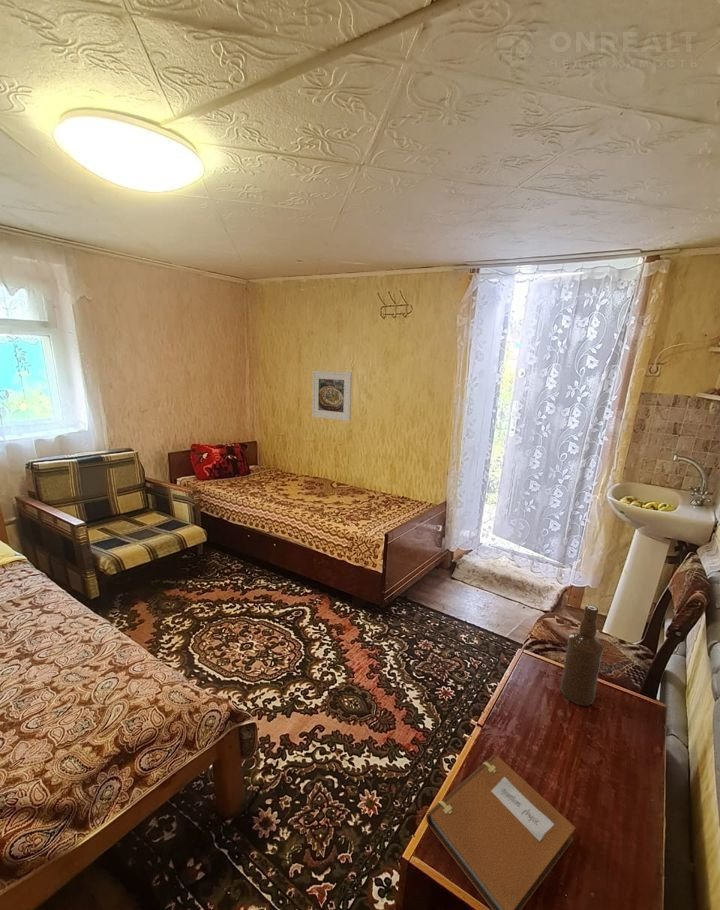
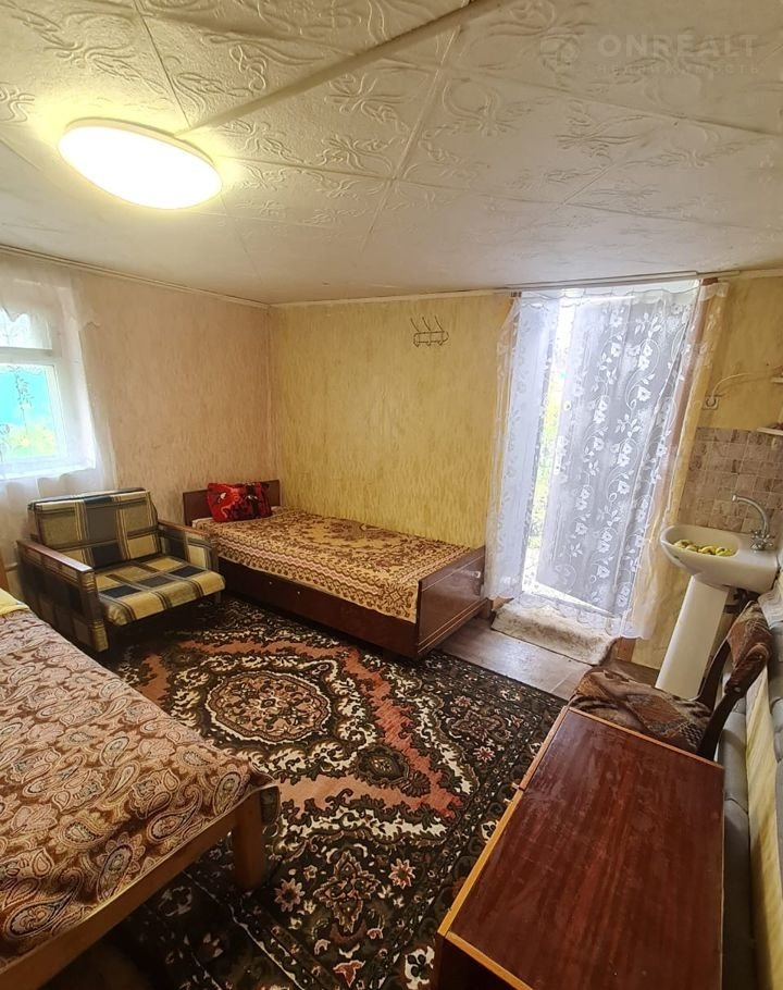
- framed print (331, 395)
- bottle (584, 652)
- notebook (500, 822)
